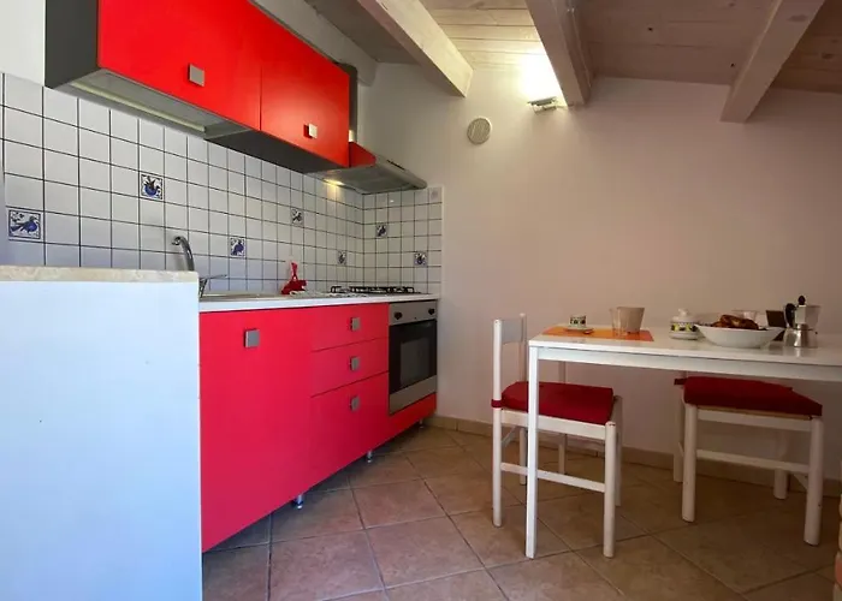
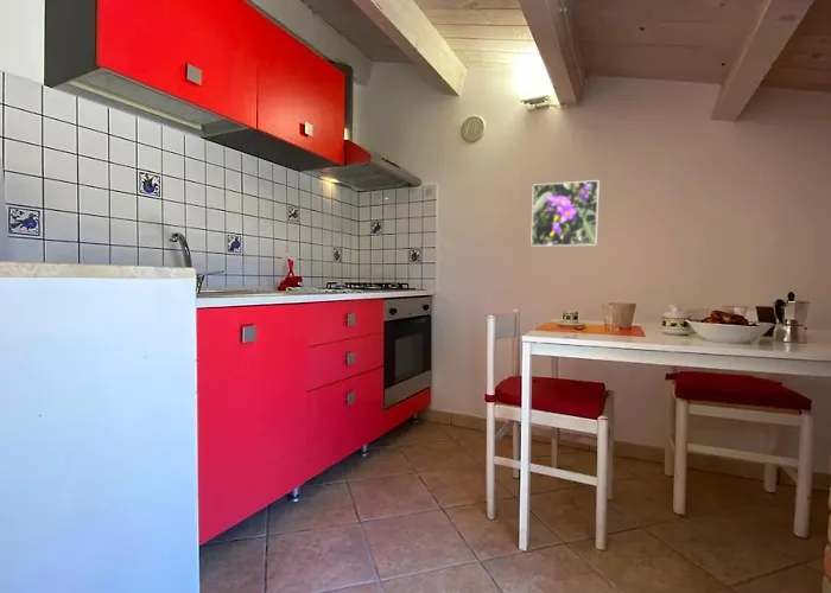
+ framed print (564, 213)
